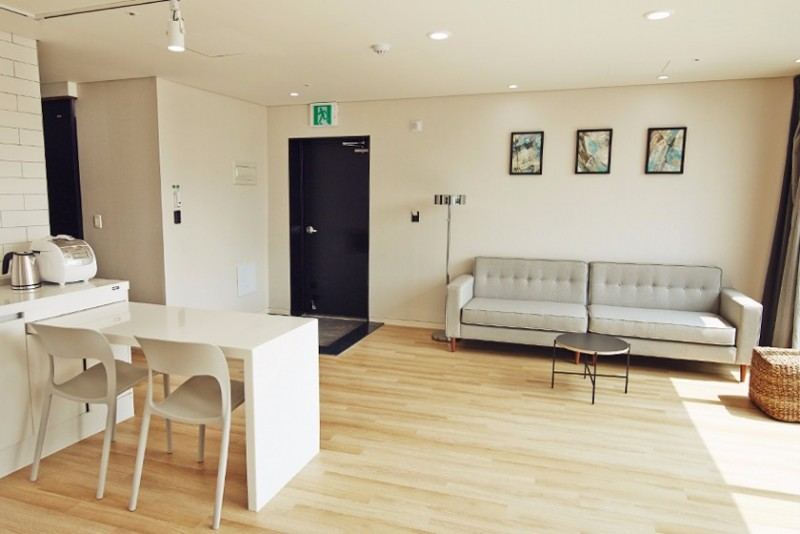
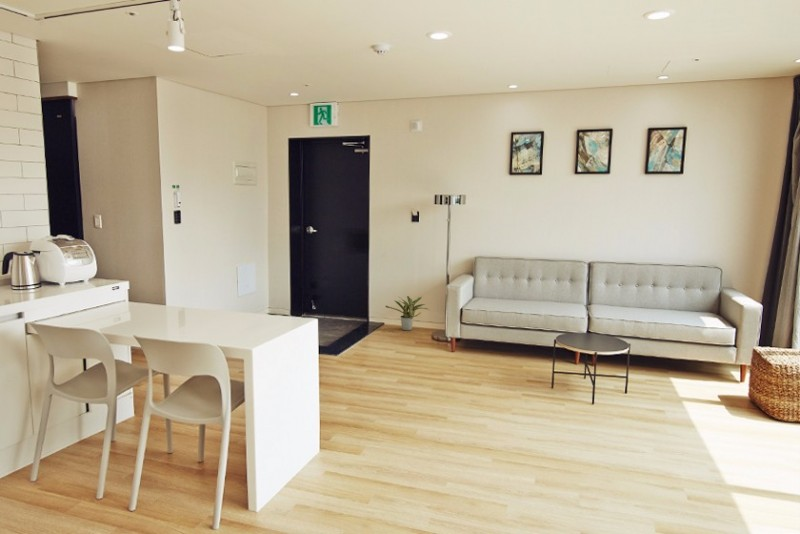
+ potted plant (408, 312)
